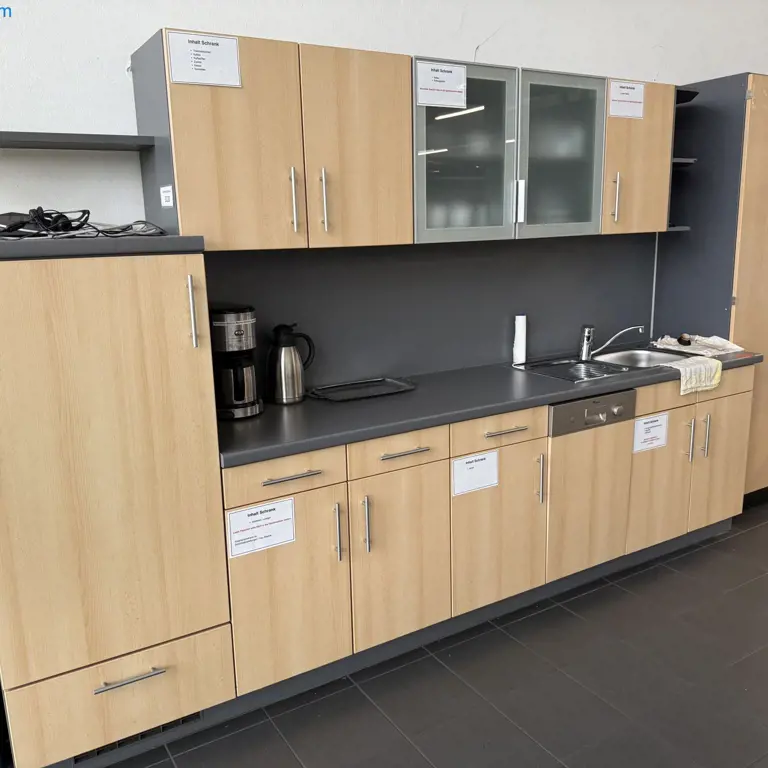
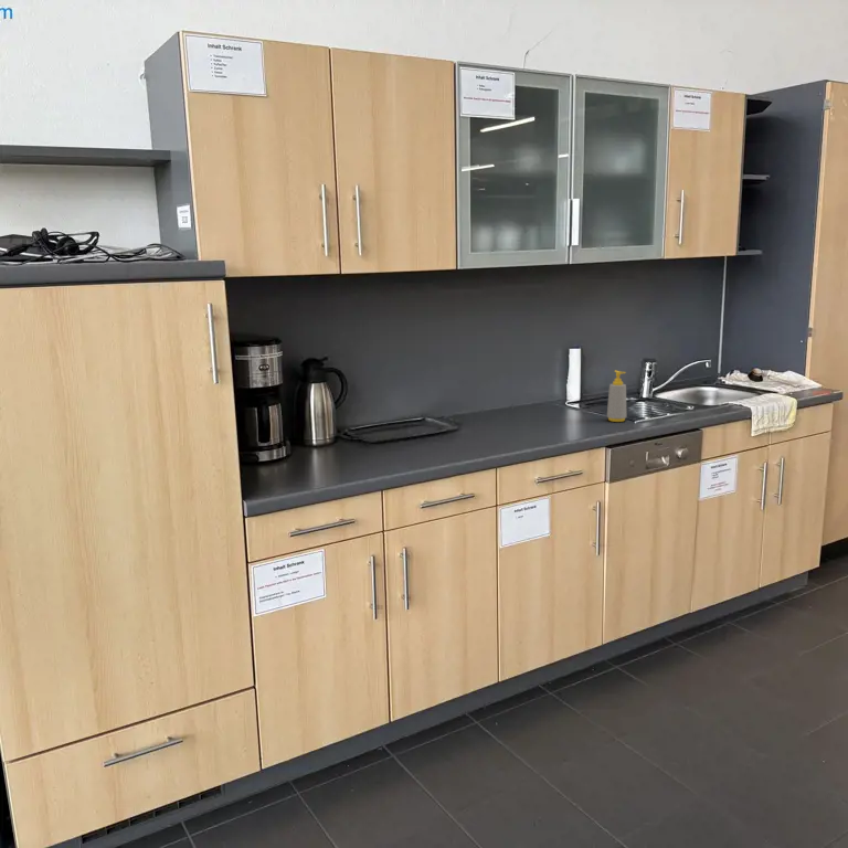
+ soap bottle (617, 395)
